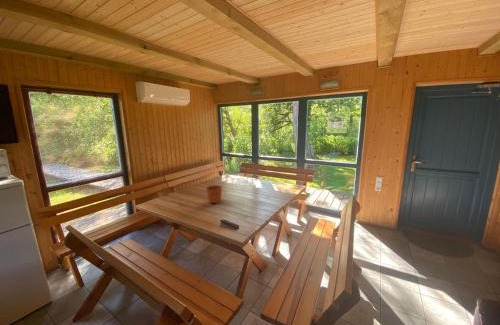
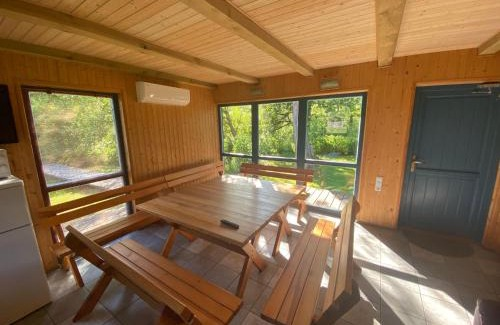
- plant pot (214, 190)
